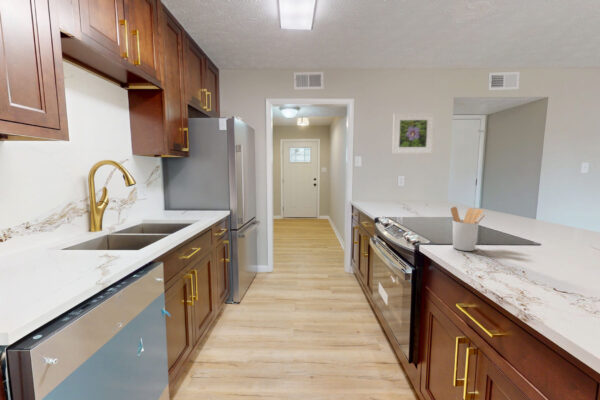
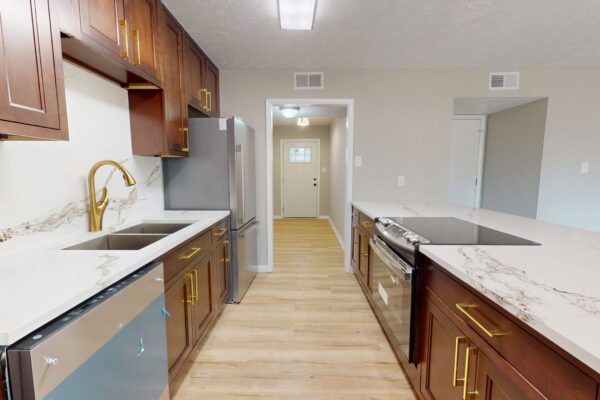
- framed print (412, 133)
- utensil holder (467, 227)
